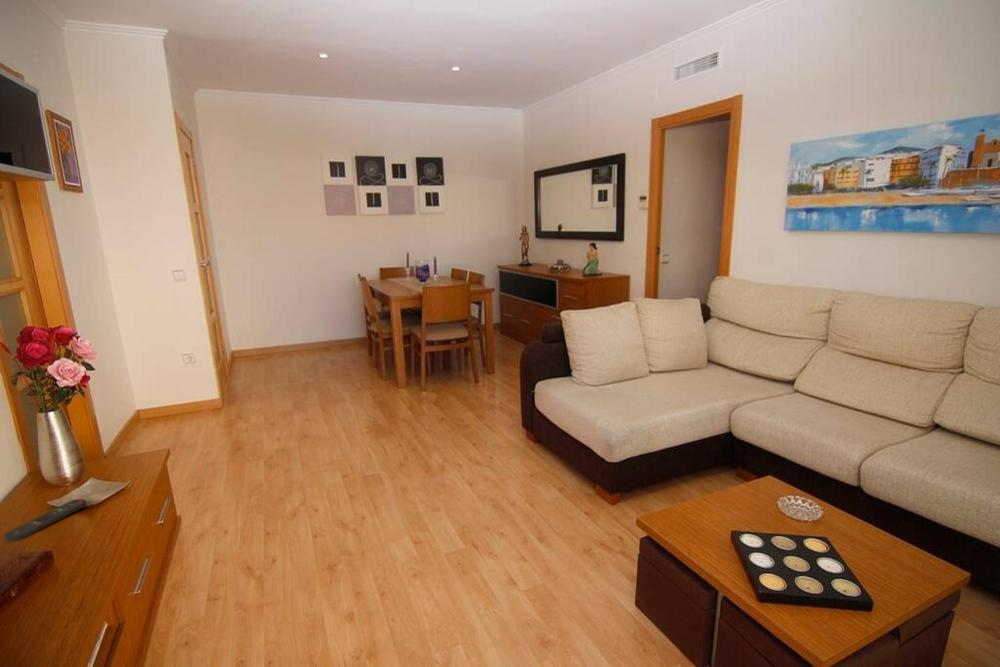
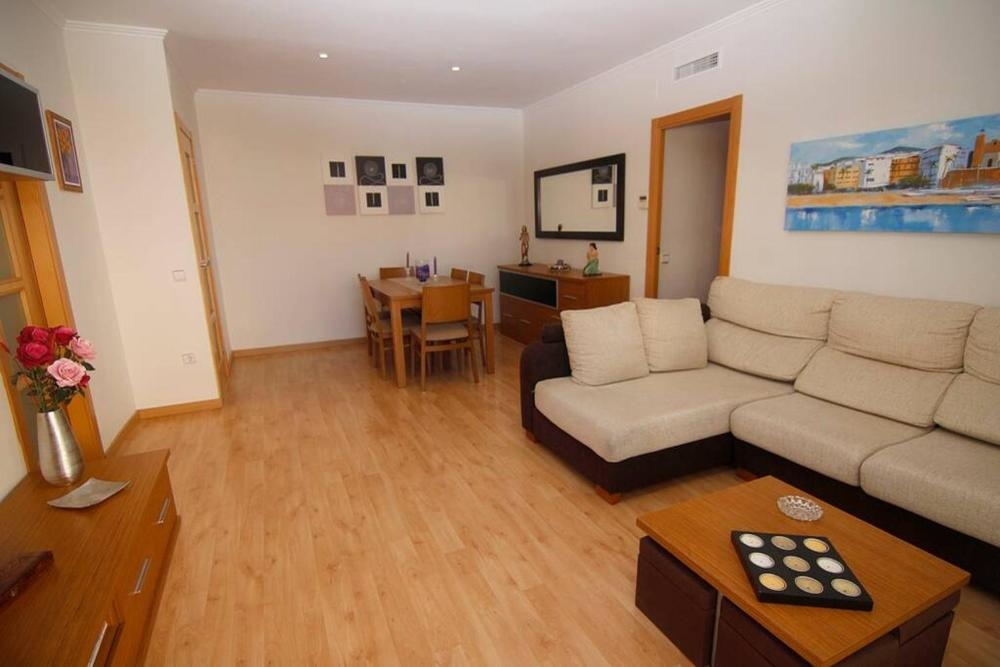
- remote control (47, 518)
